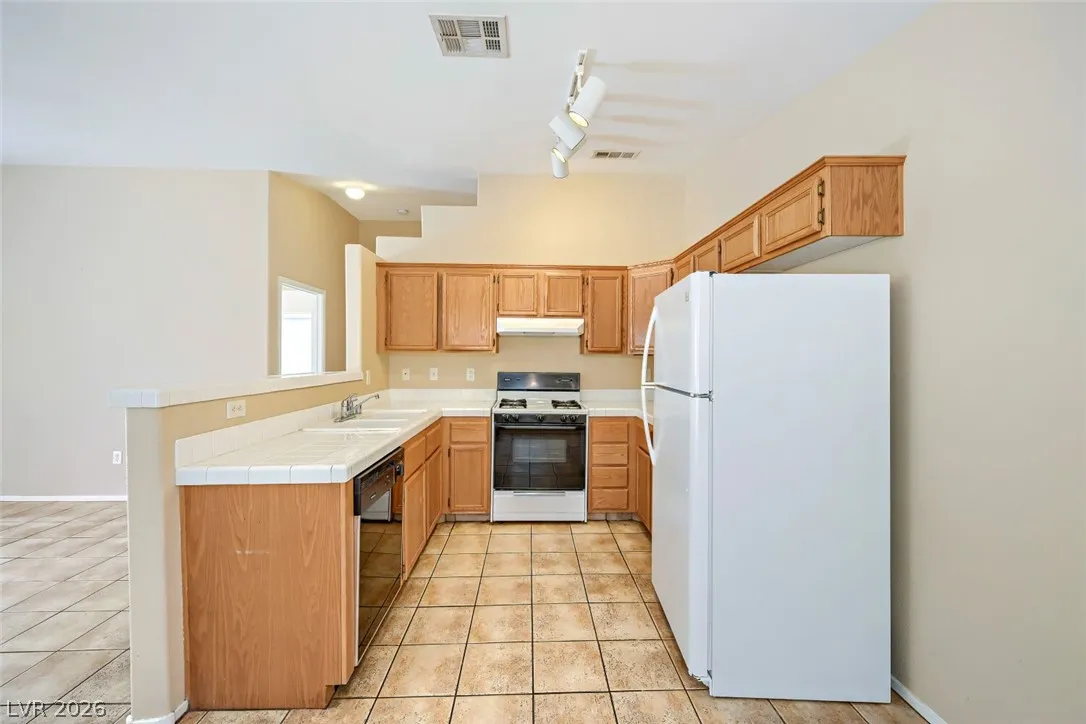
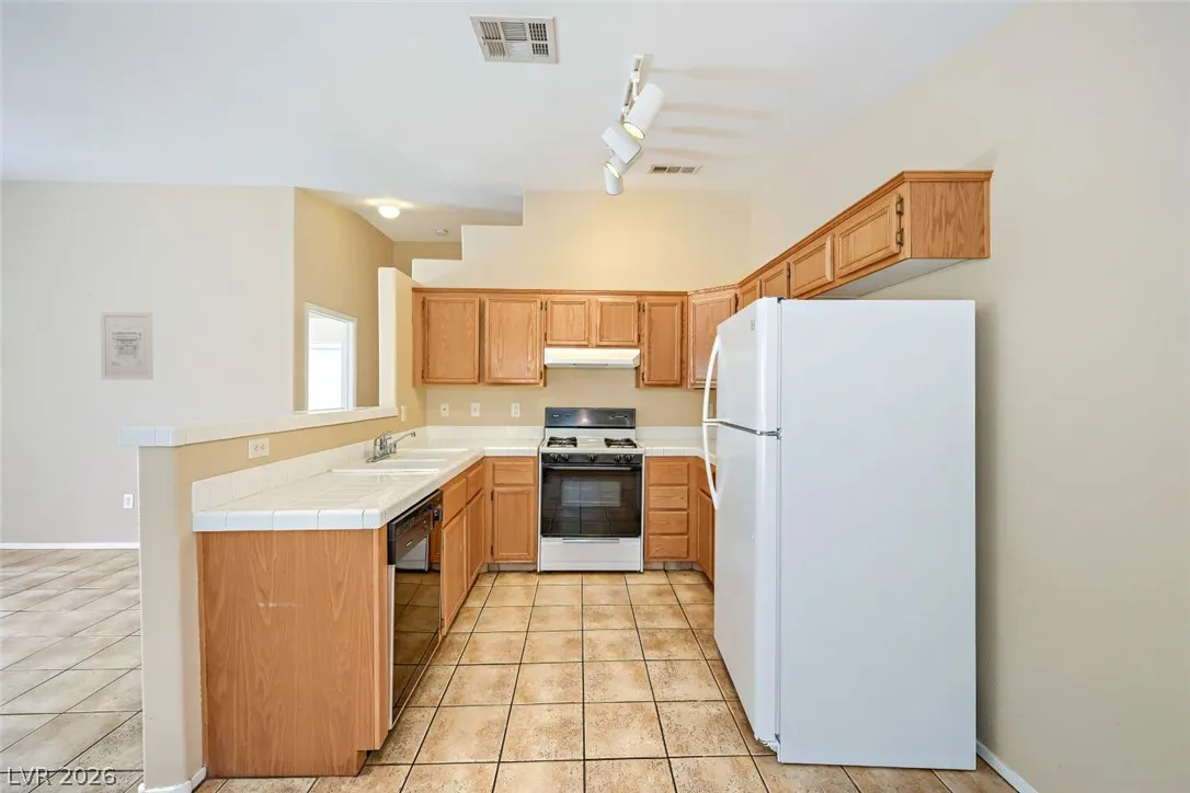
+ wall art (126, 345)
